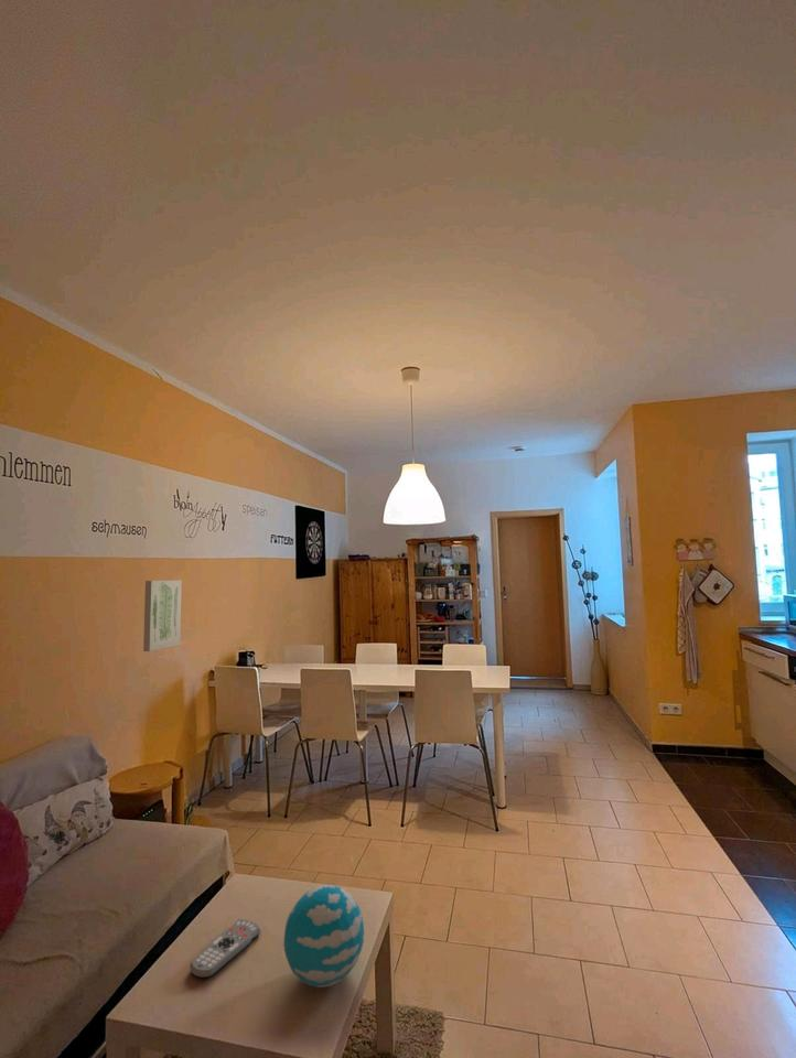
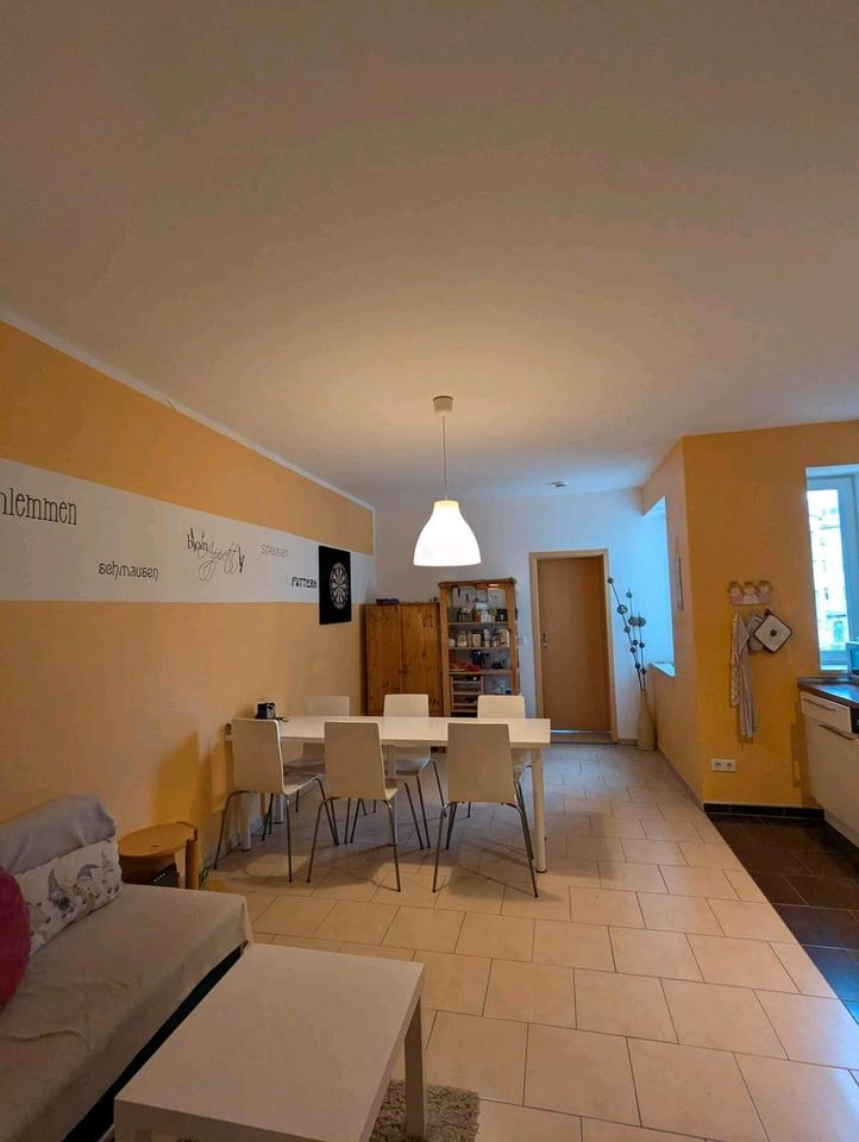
- remote control (225, 948)
- decorative ball (324, 933)
- wall art (163, 614)
